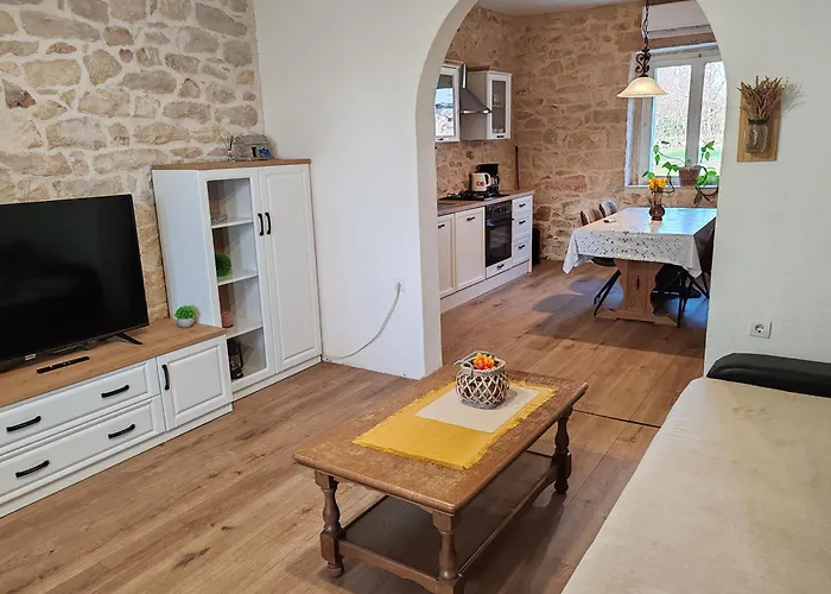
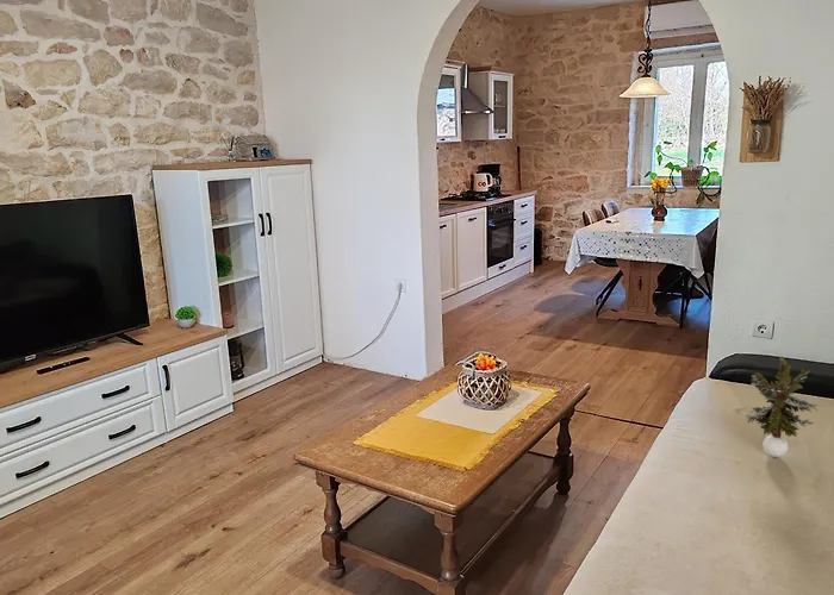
+ potted plant (779, 408)
